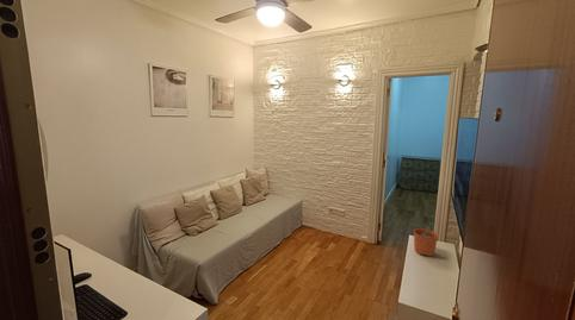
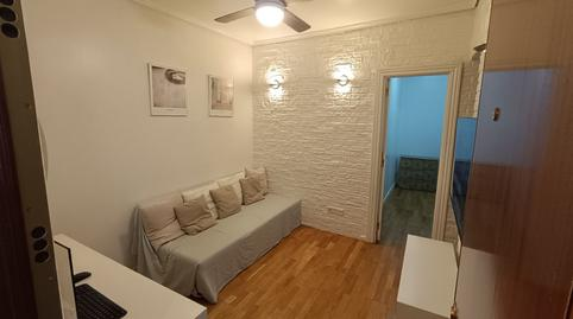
- plant pot (425, 237)
